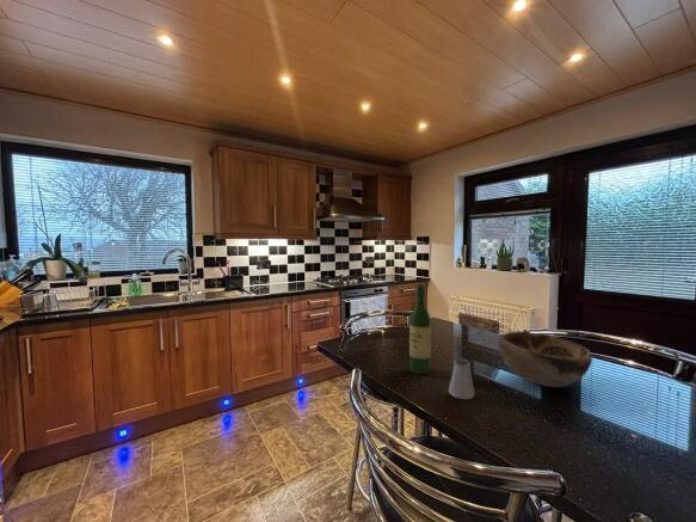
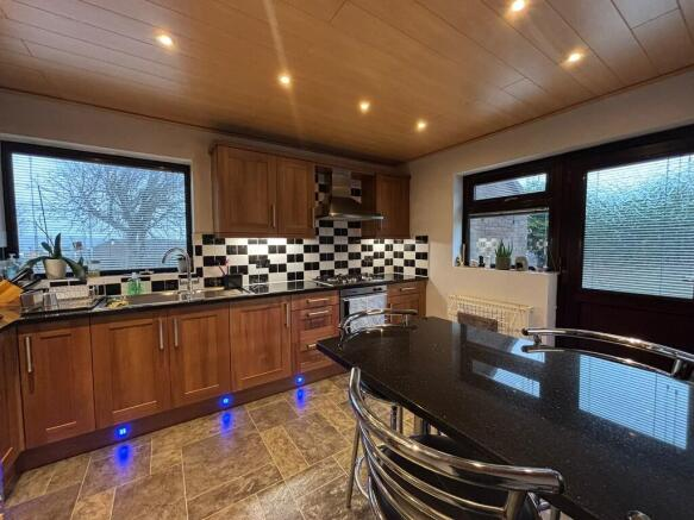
- decorative bowl (542, 361)
- saltshaker (461, 376)
- wine bottle (419, 327)
